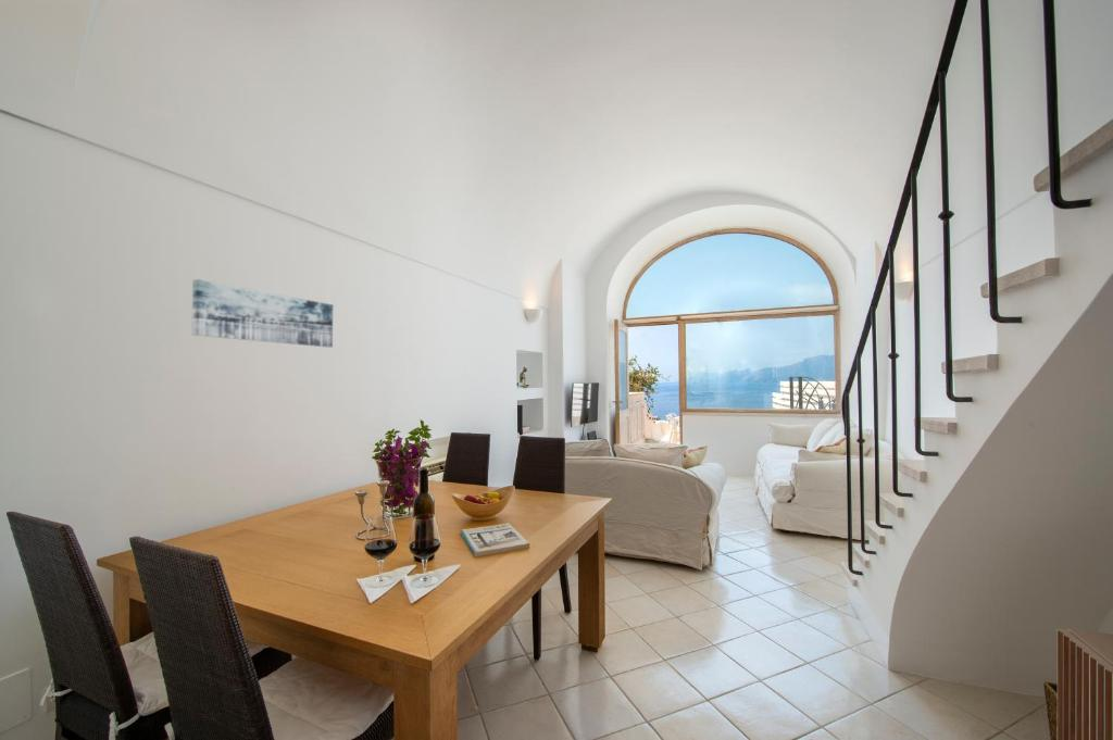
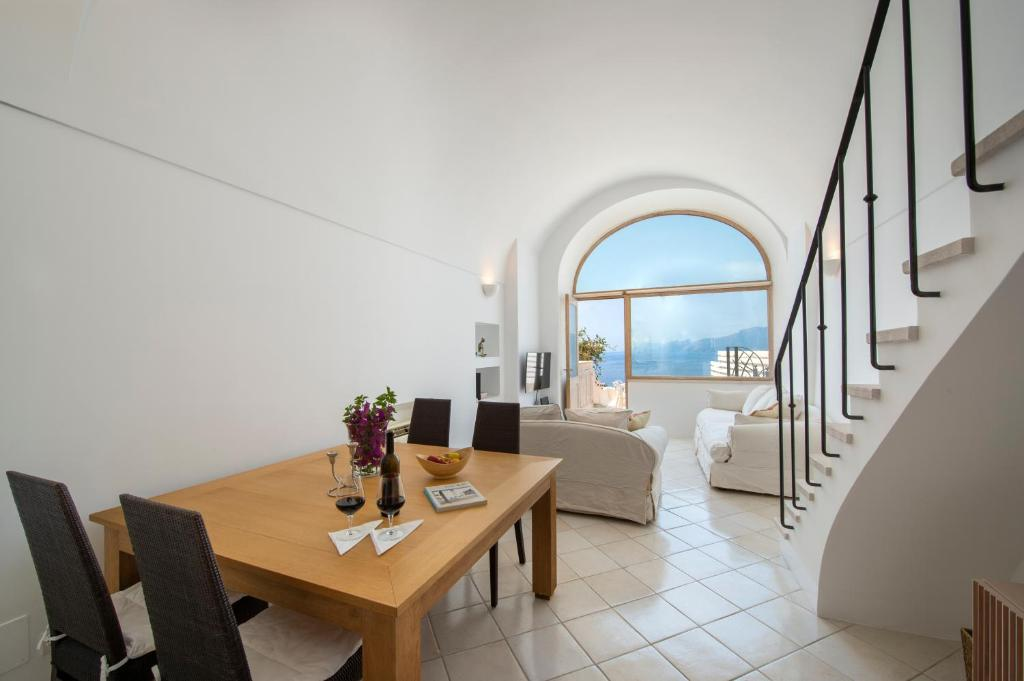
- wall art (272, 317)
